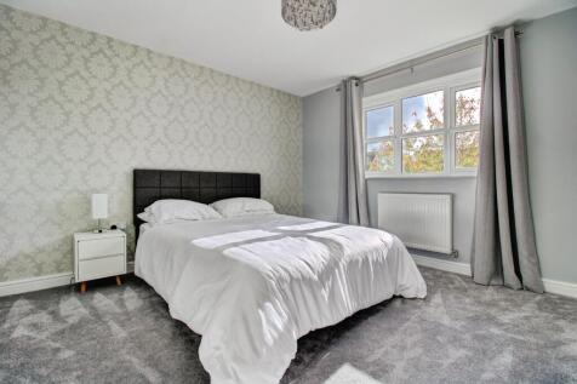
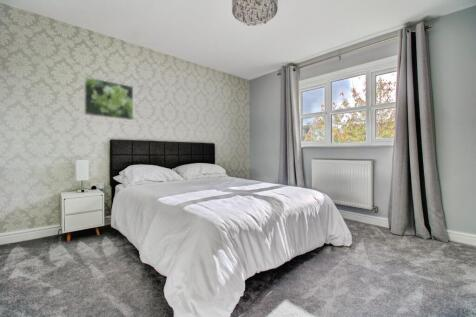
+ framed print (110, 99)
